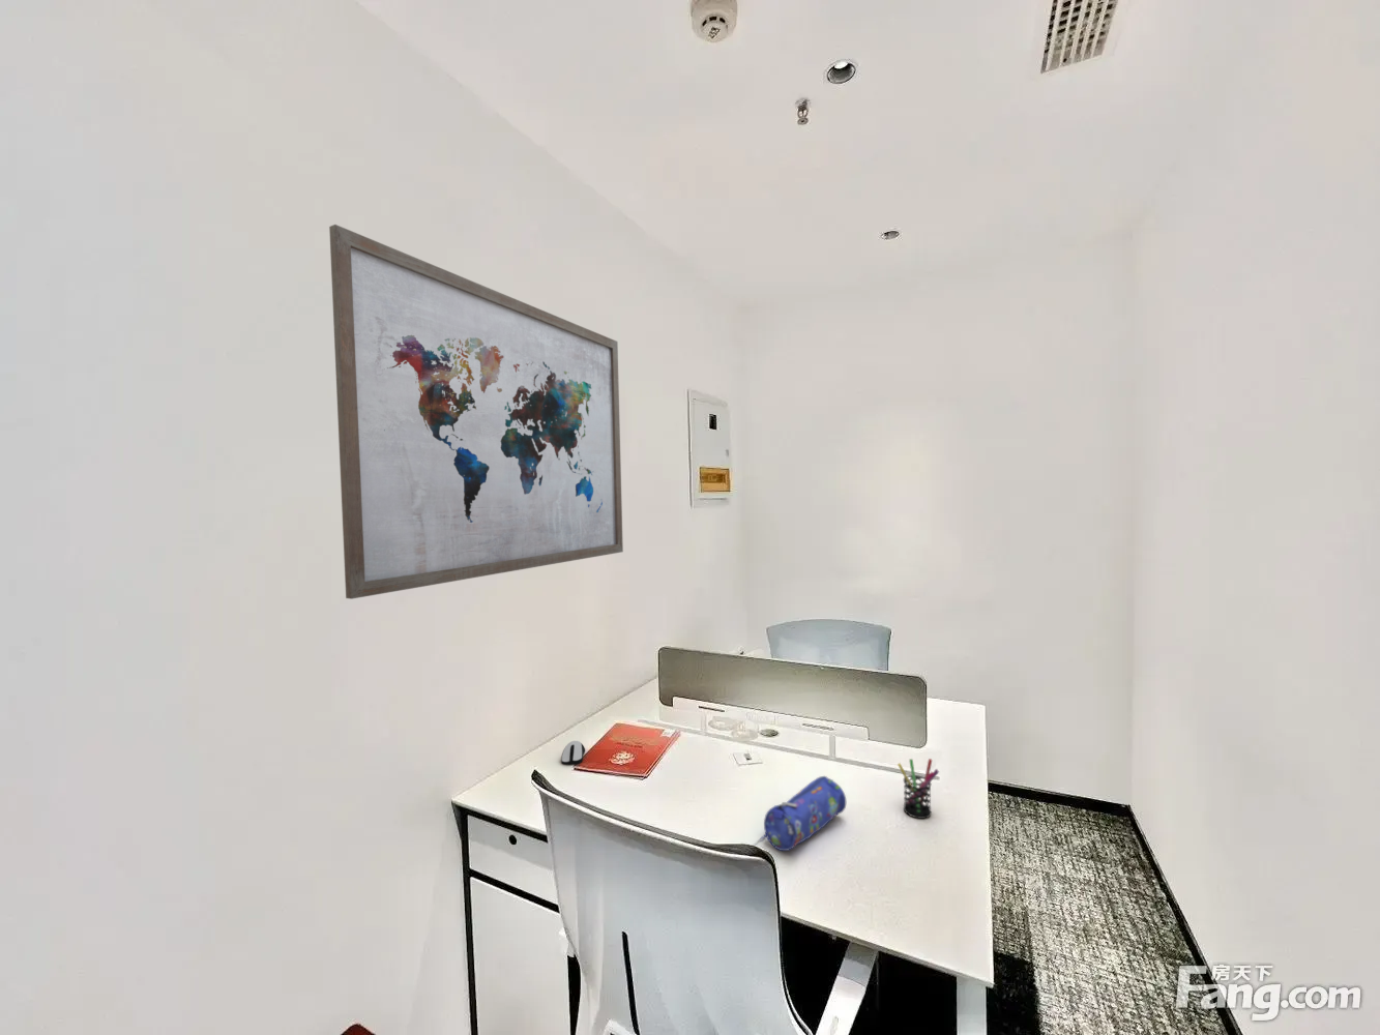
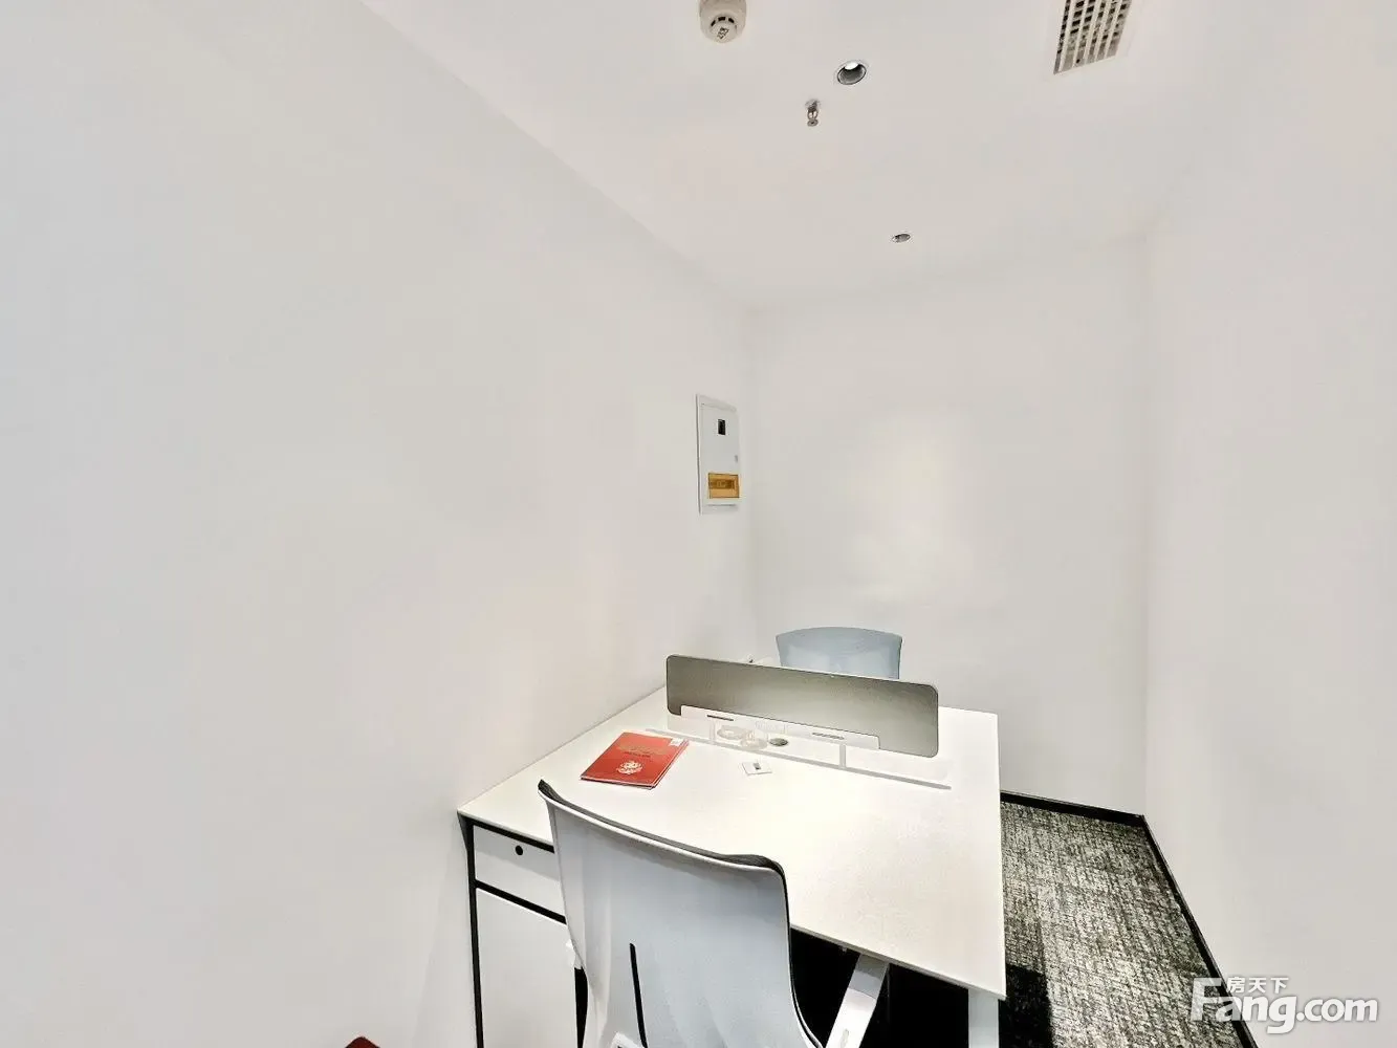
- pencil case (806, 809)
- computer mouse (573, 749)
- wall art (518, 435)
- pen holder (917, 784)
